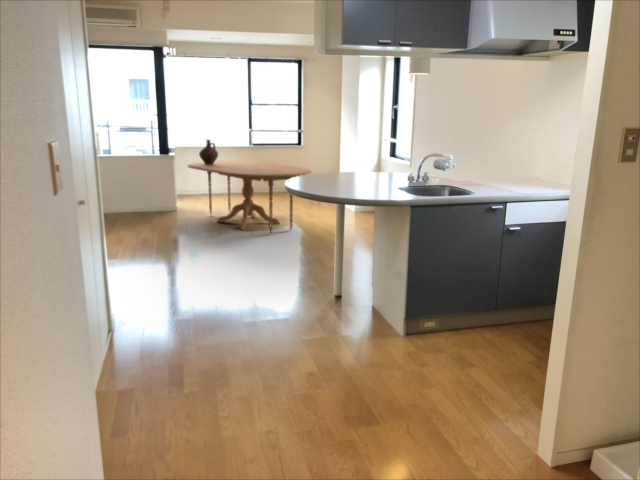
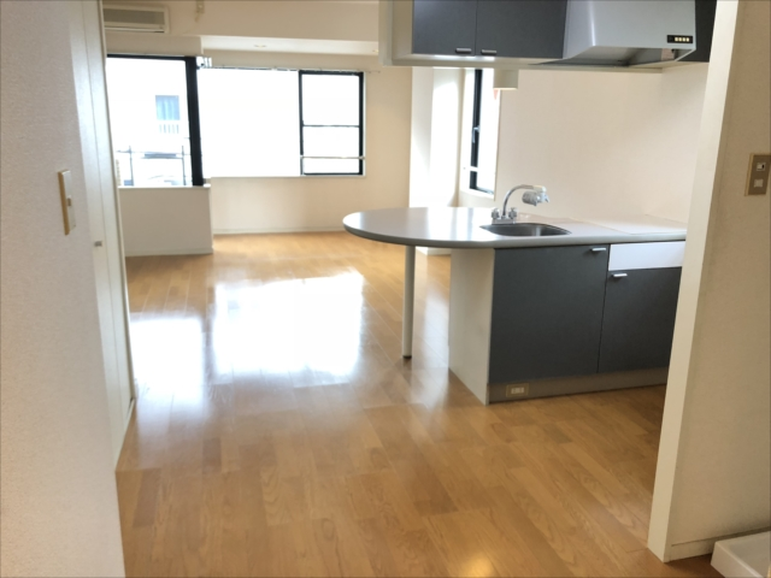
- dining table (248, 195)
- ceramic jug (208, 152)
